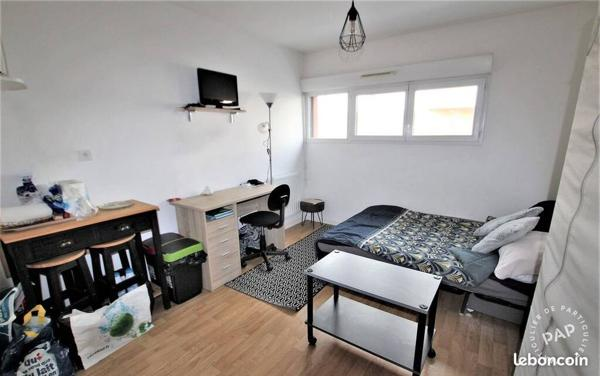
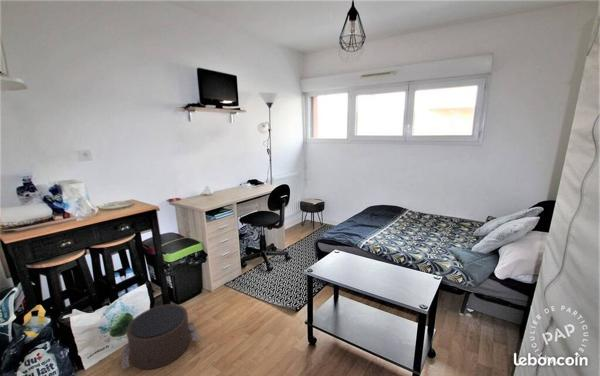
+ pouf (159, 336)
